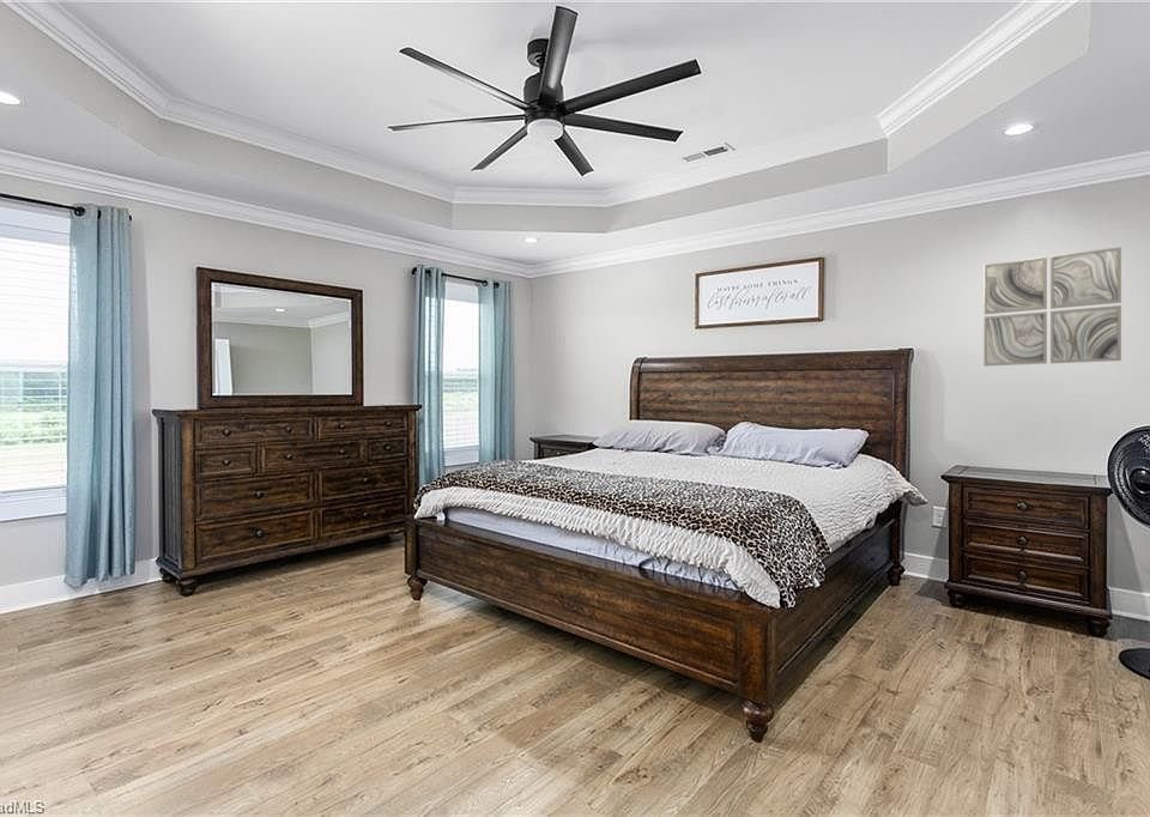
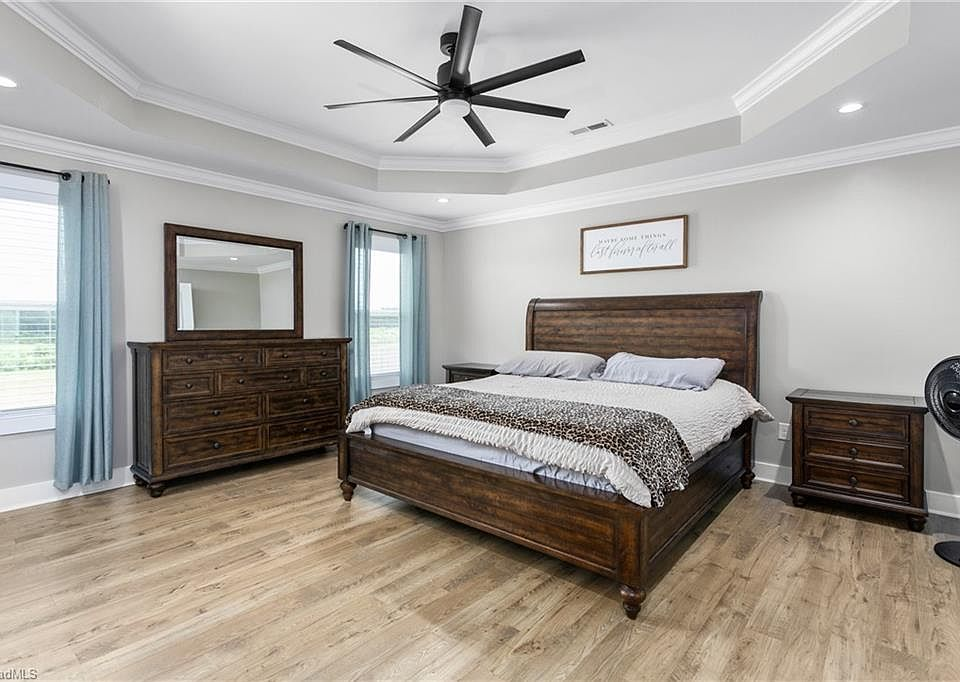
- wall art (1046, 308)
